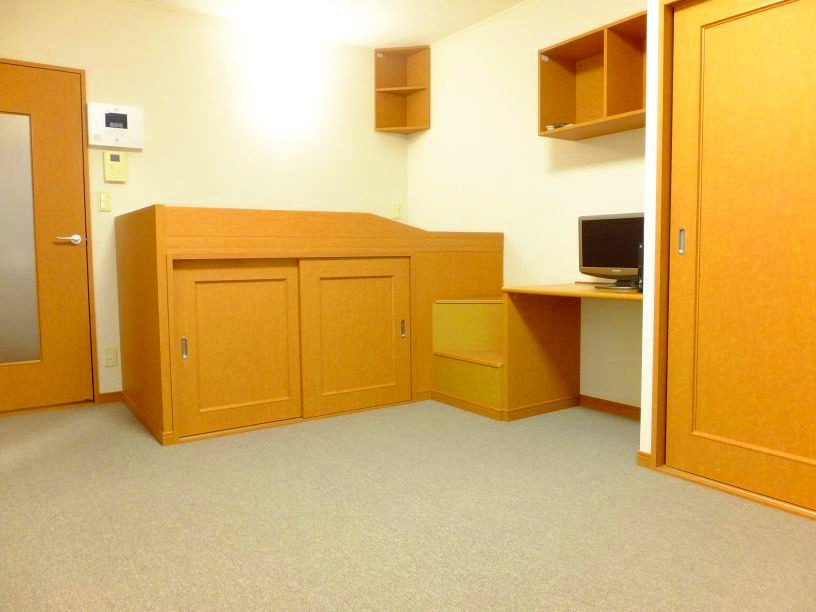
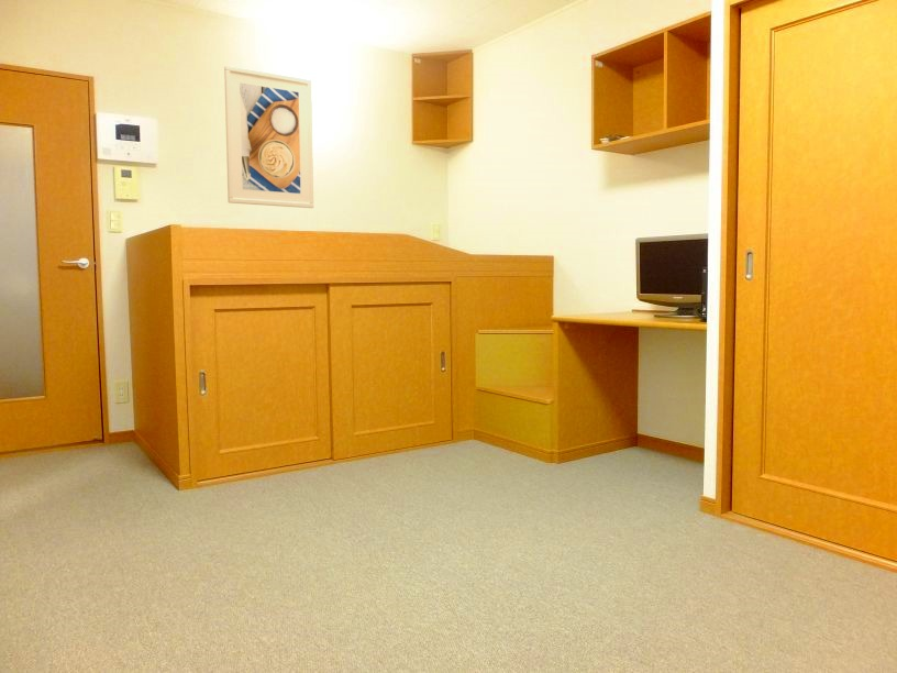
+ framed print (270, 140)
